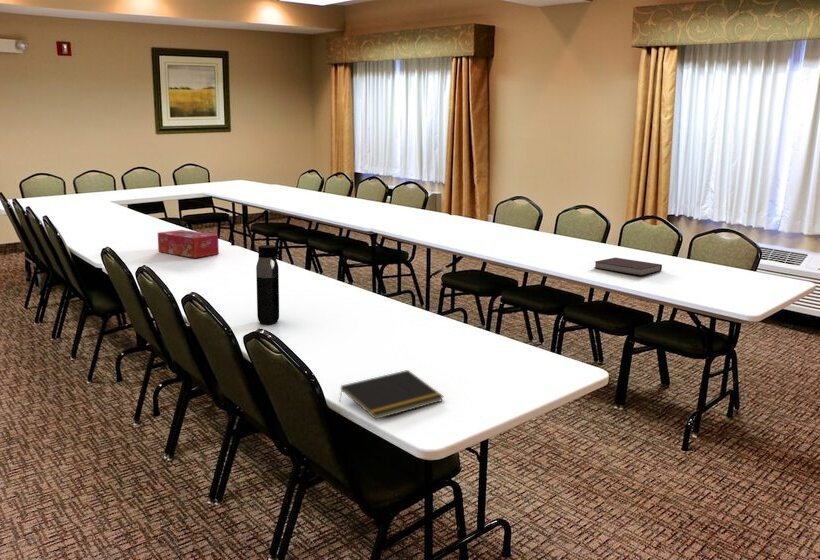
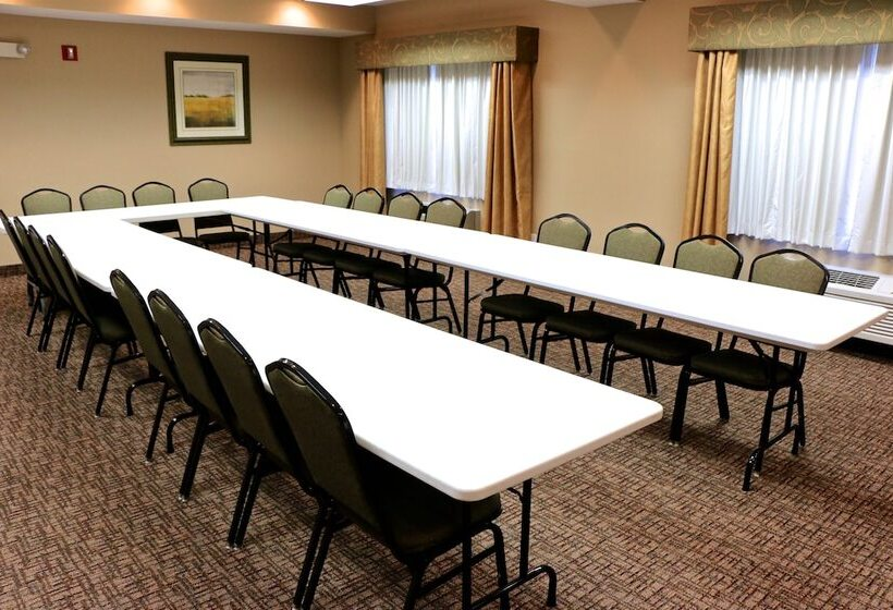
- water bottle (267, 284)
- tissue box (188, 243)
- notepad (392, 393)
- notebook (627, 266)
